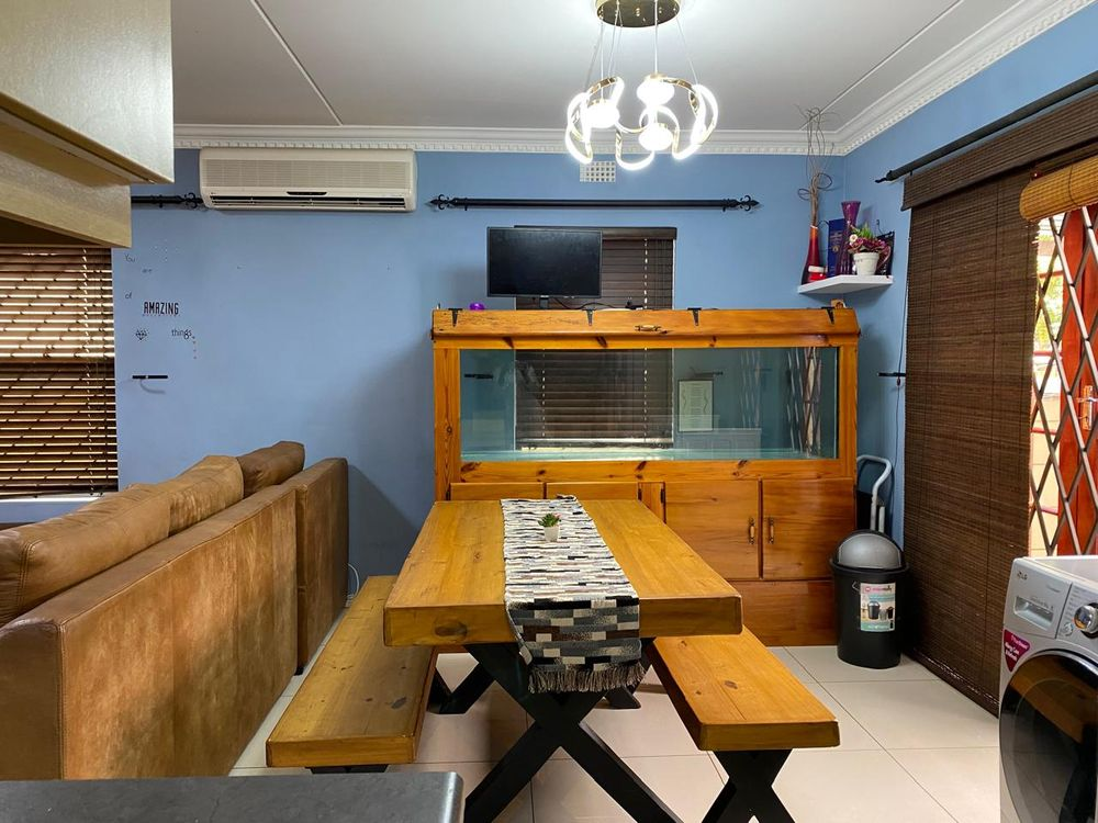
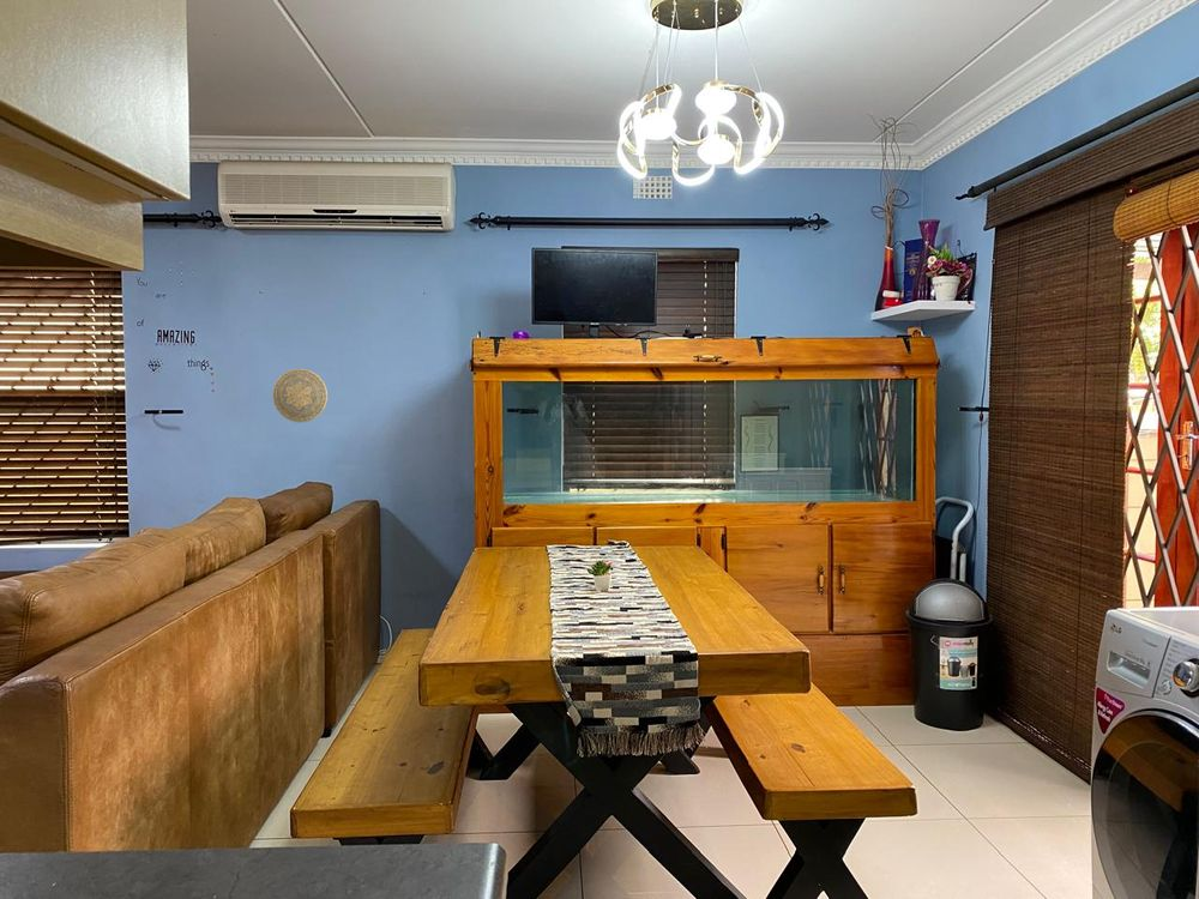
+ decorative plate (299, 396)
